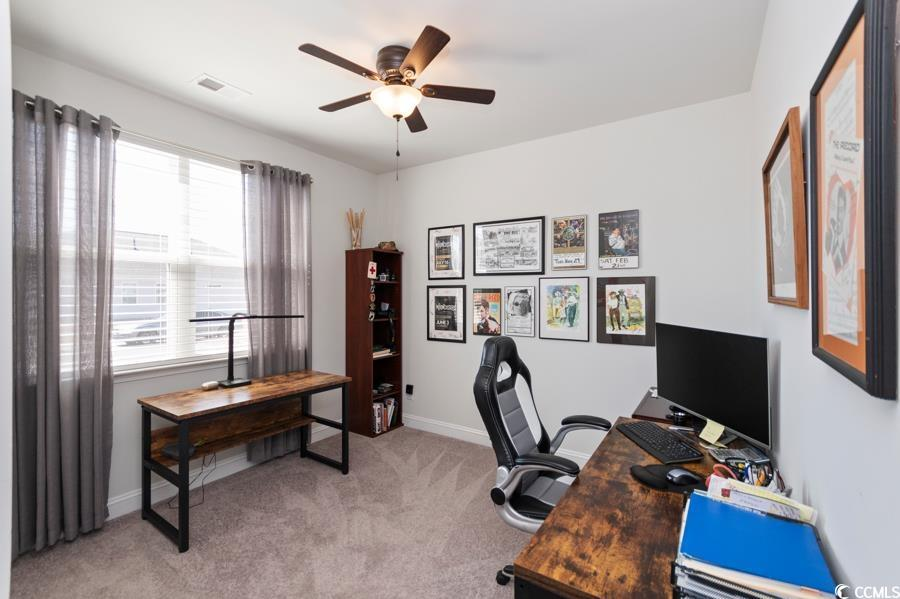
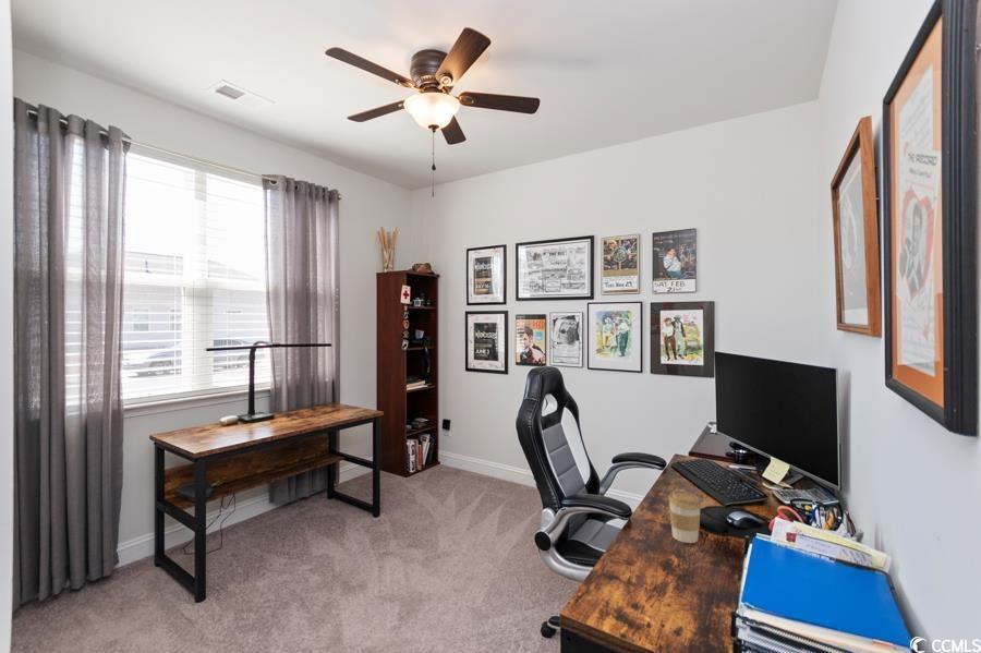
+ coffee cup (685, 516)
